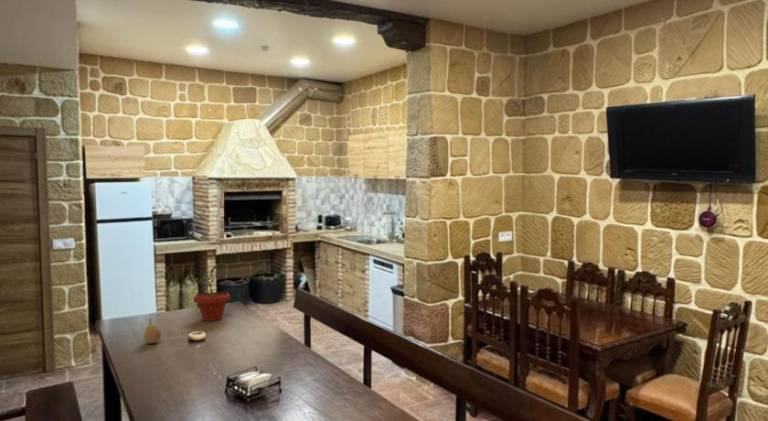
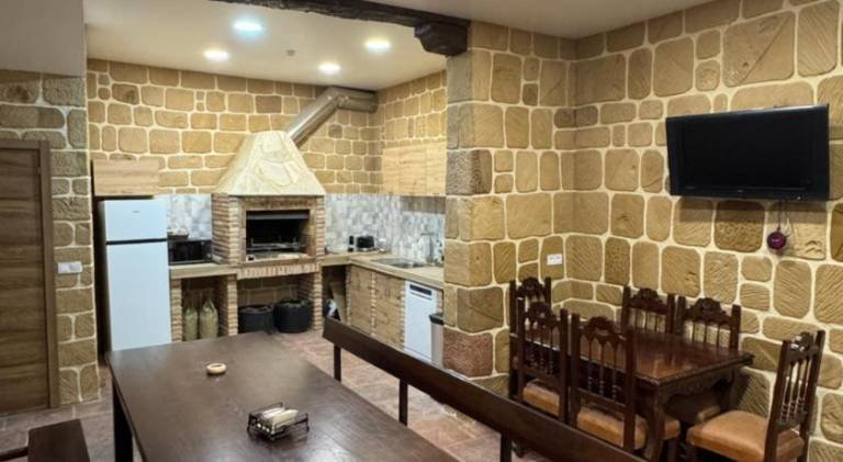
- potted plant (210, 291)
- fruit (152, 330)
